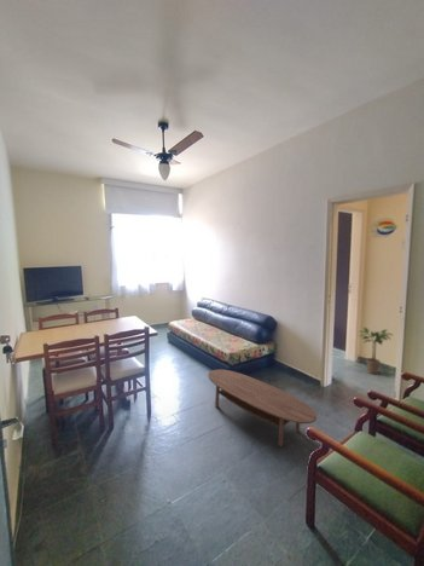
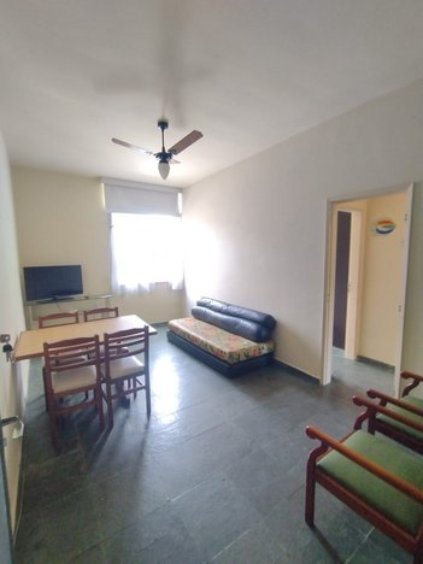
- coffee table (254, 404)
- potted plant (374, 348)
